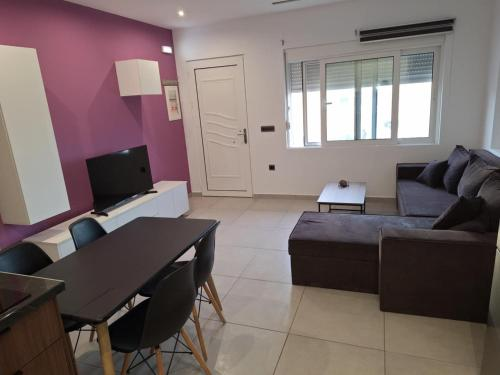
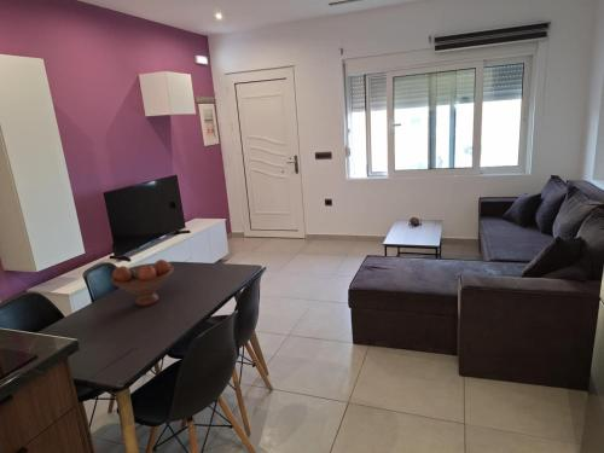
+ fruit bowl (144, 281)
